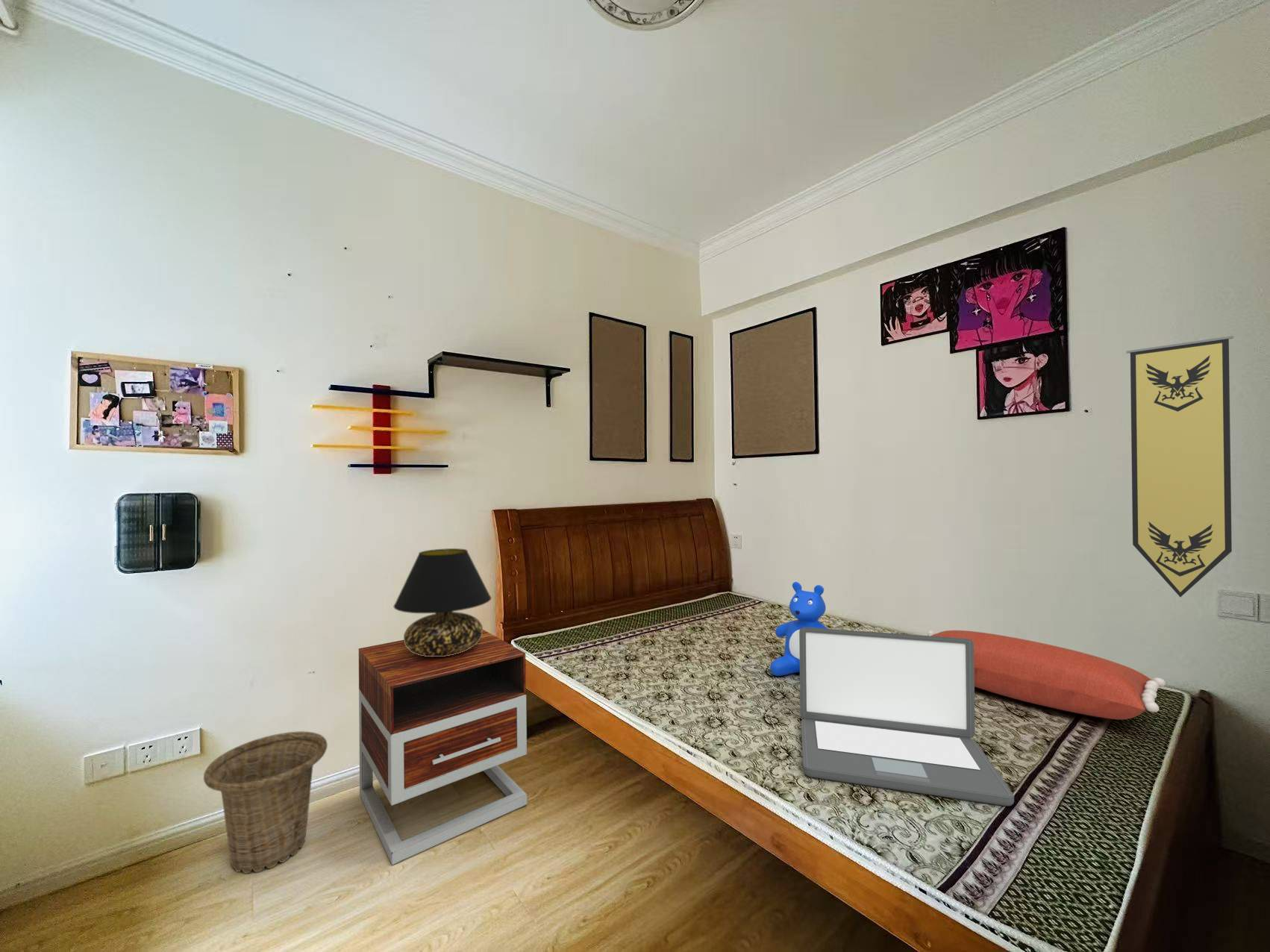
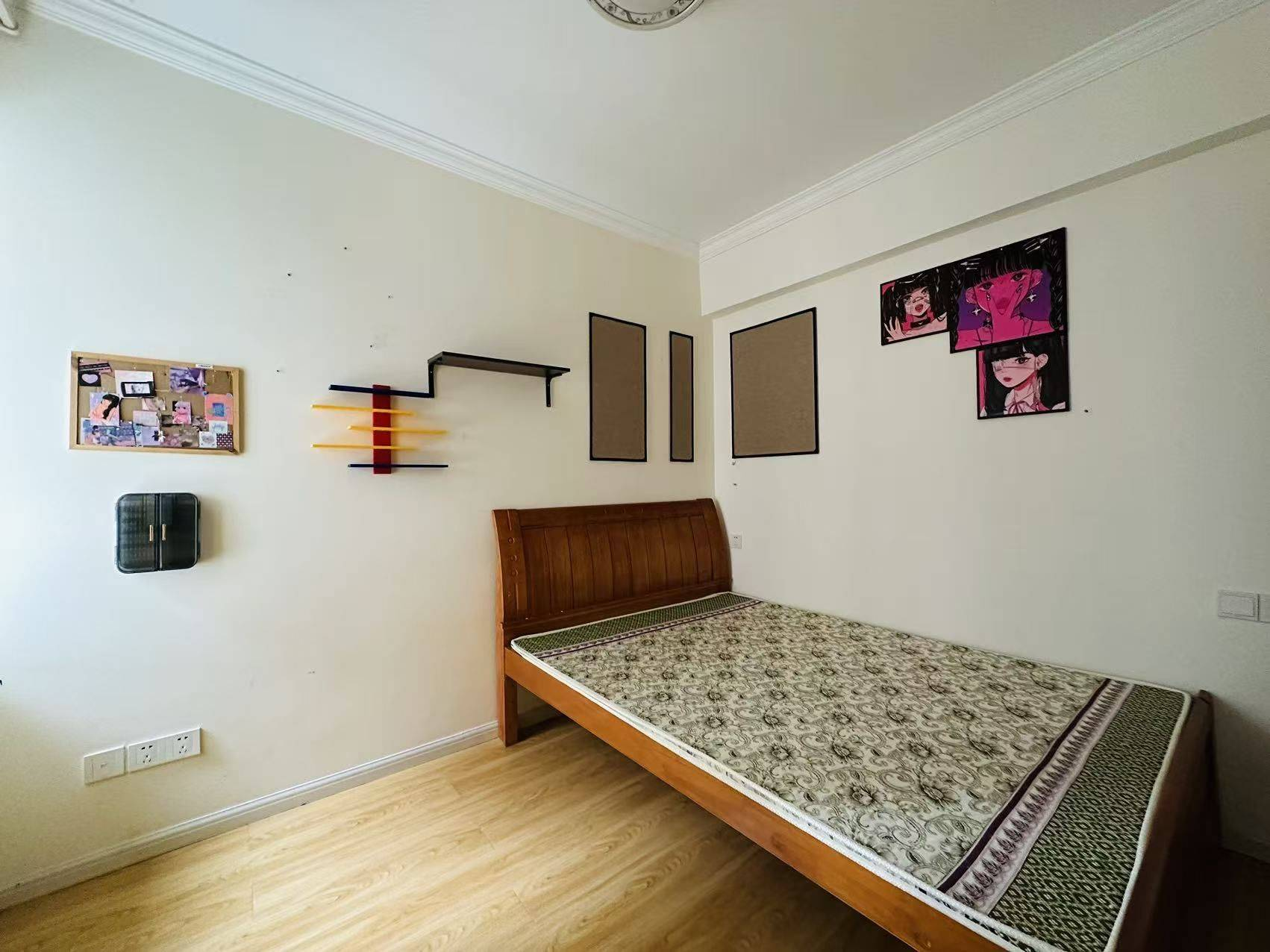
- basket (269, 803)
- table lamp (443, 601)
- pillow (1022, 666)
- teddy bear (801, 627)
- nightstand (442, 726)
- laptop (892, 704)
- pennant (1178, 470)
